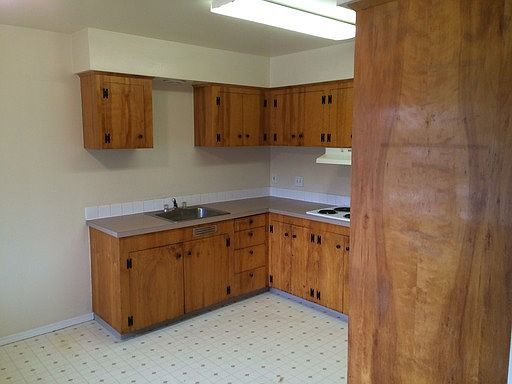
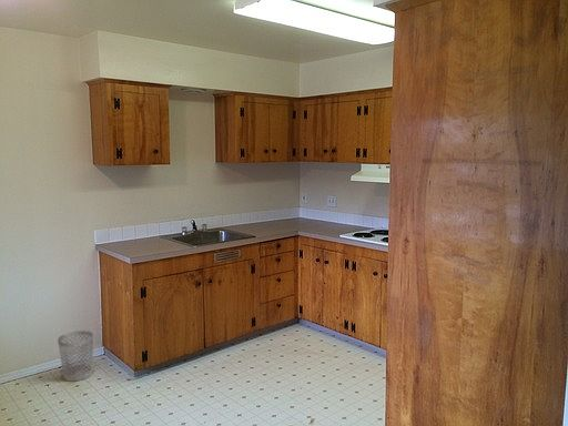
+ wastebasket (77, 355)
